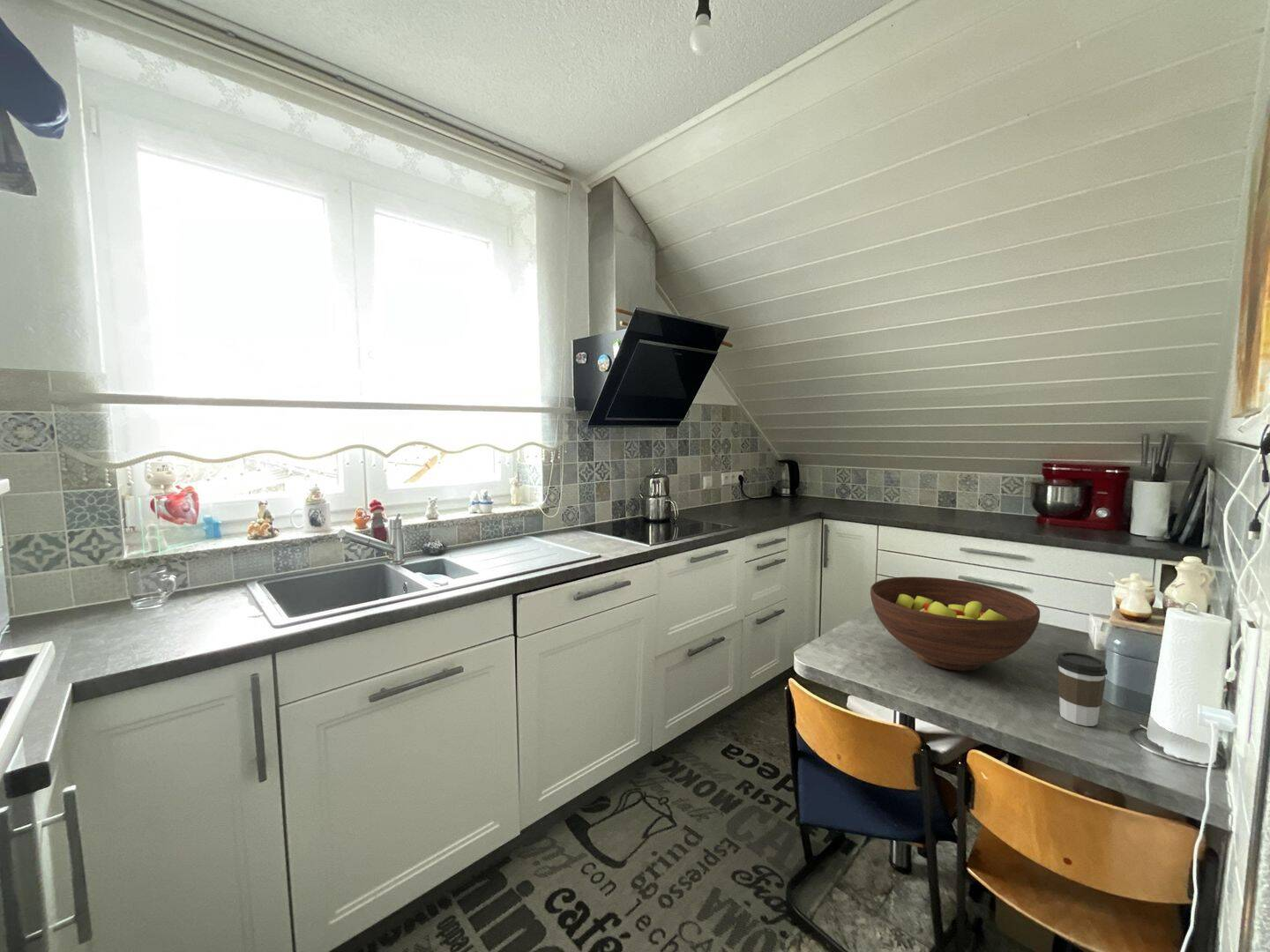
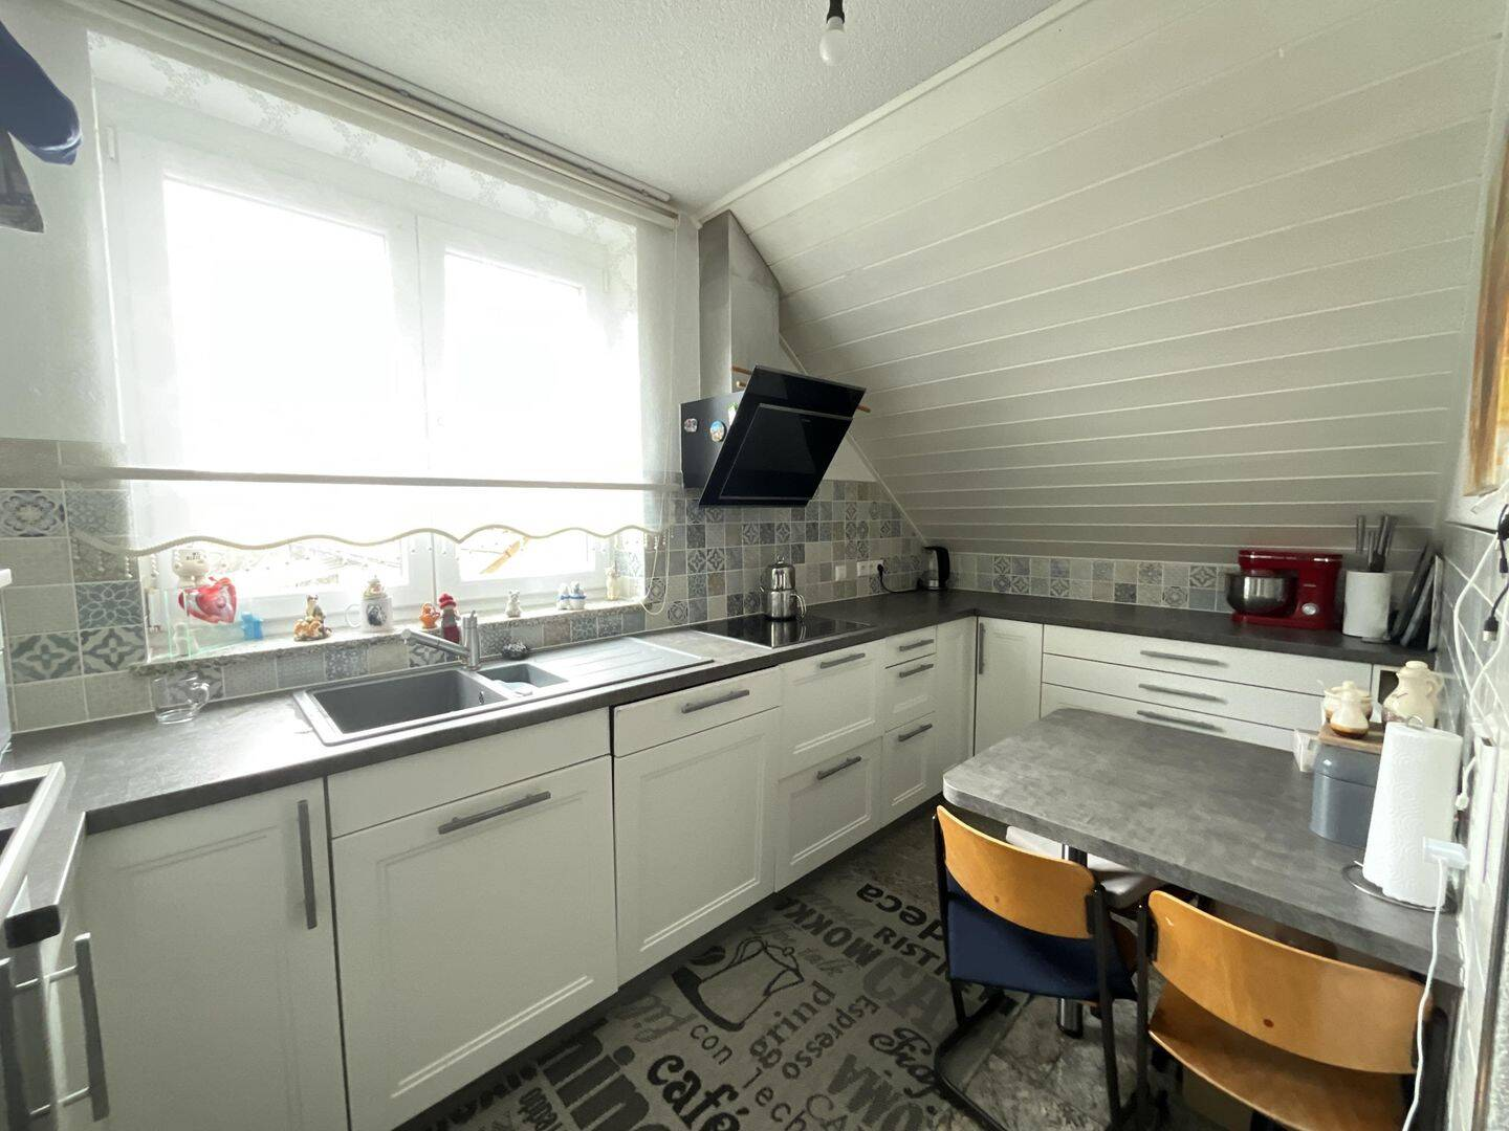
- fruit bowl (947, 628)
- coffee cup (1080, 688)
